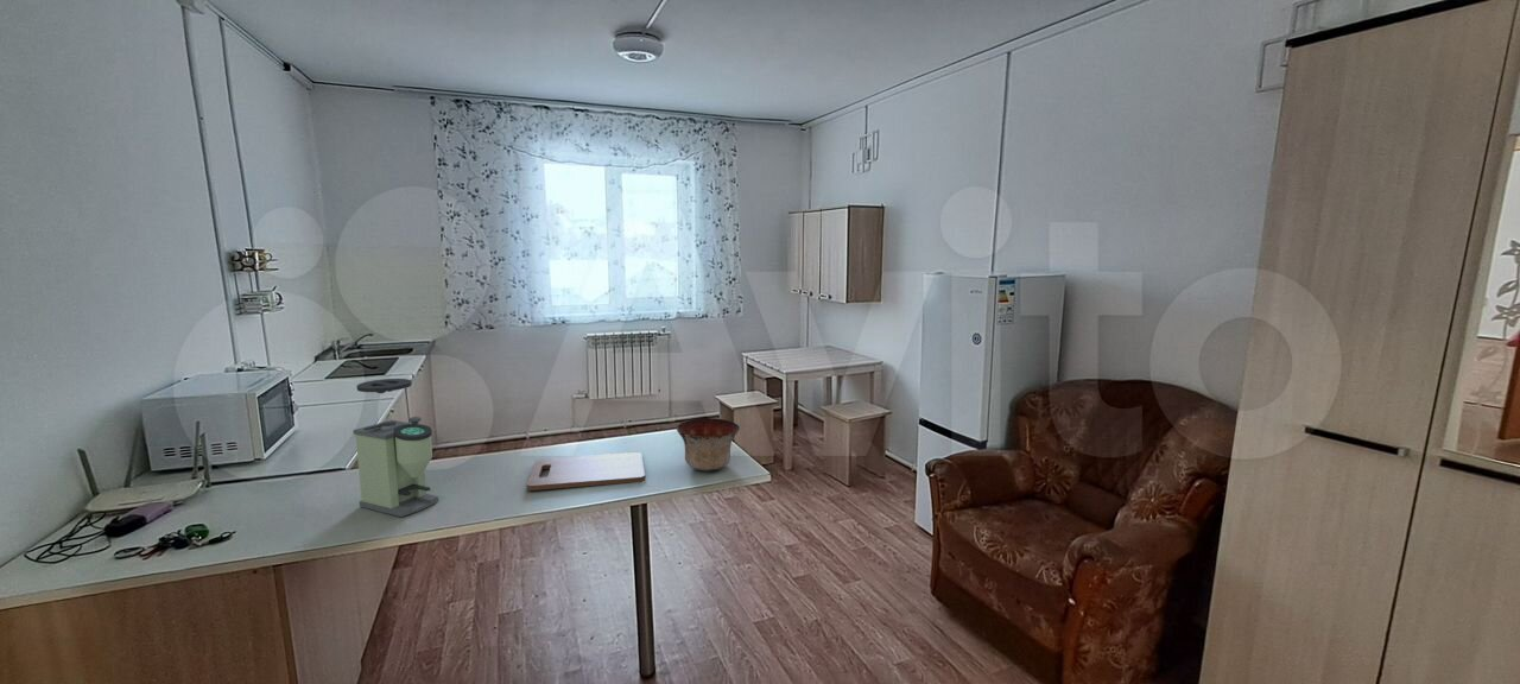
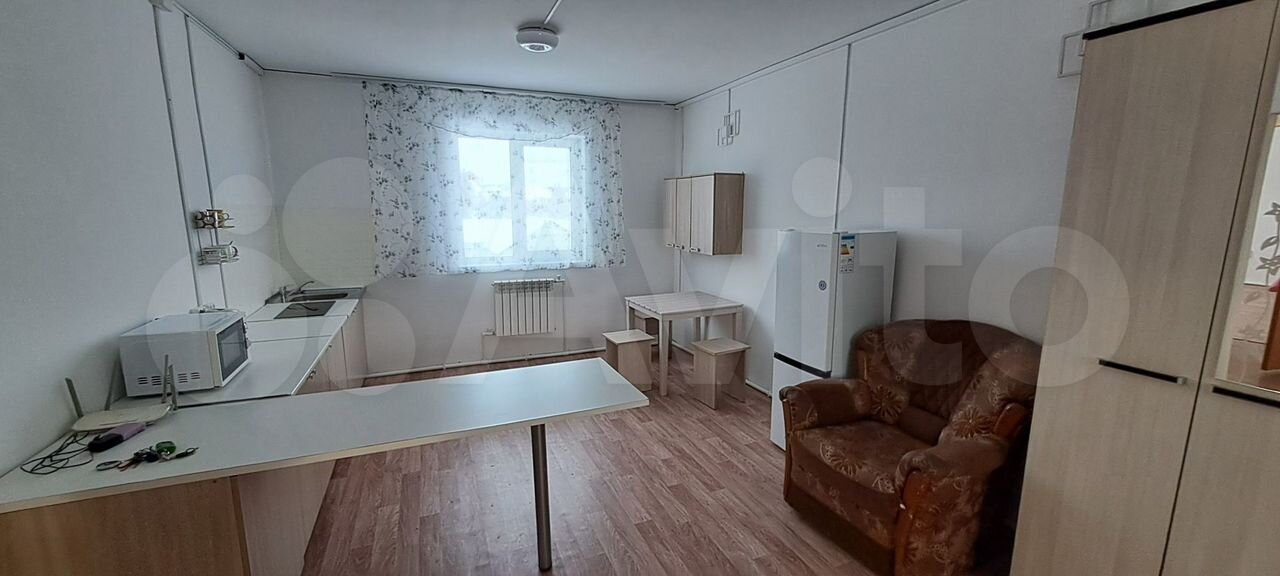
- coffee grinder (394, 444)
- bowl (708, 446)
- cutting board (588, 469)
